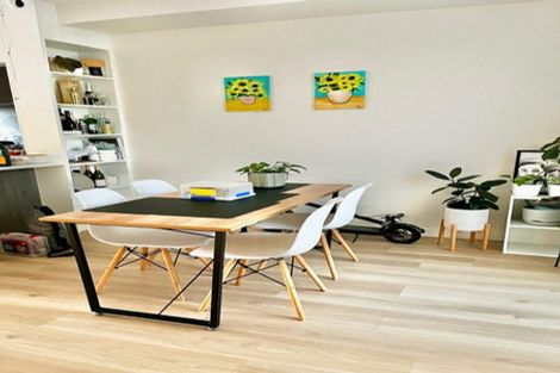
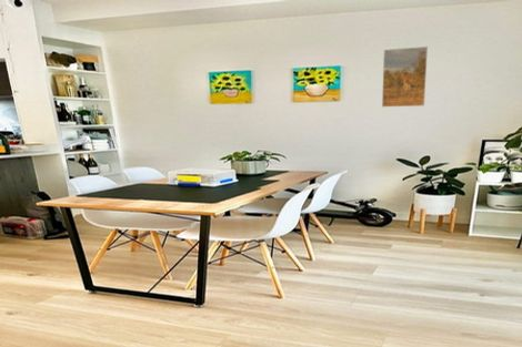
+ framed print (403, 78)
